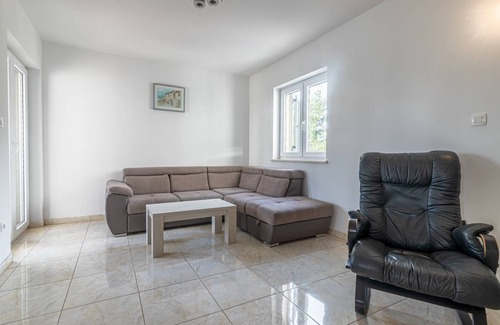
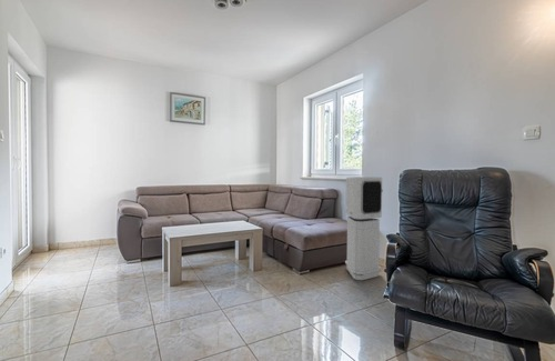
+ air purifier (359, 224)
